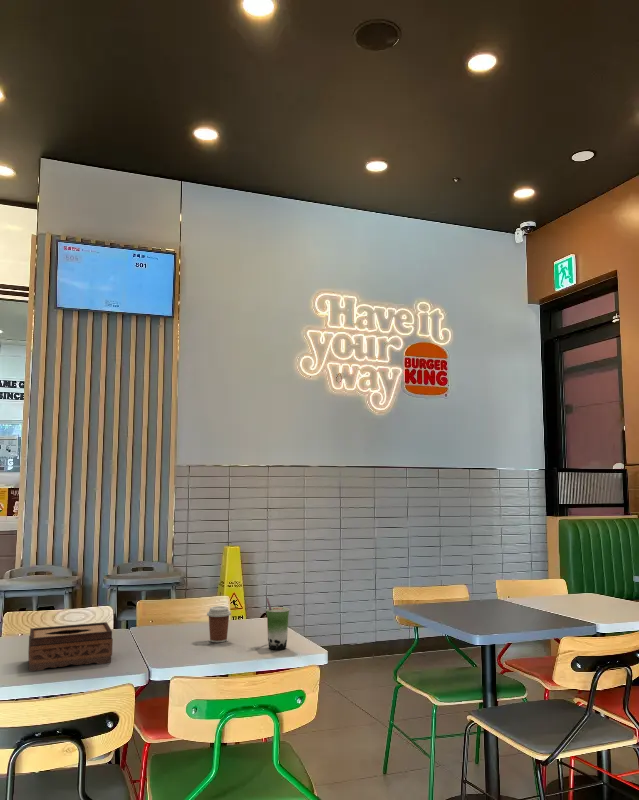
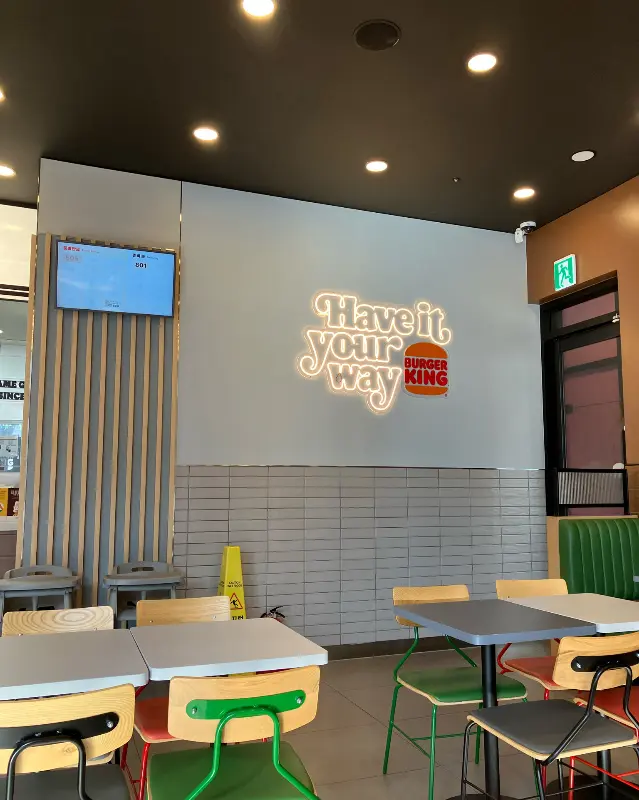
- tissue box (70, 645)
- coffee cup (218, 624)
- beverage cup (277, 622)
